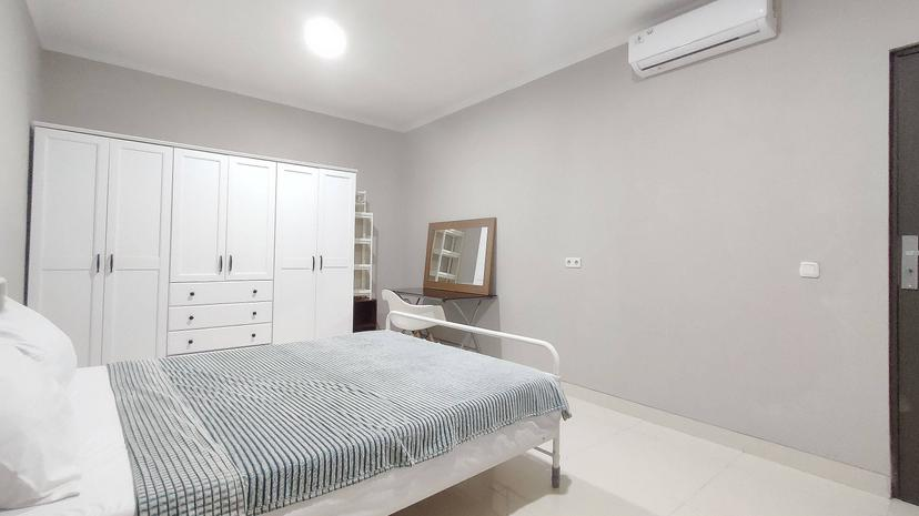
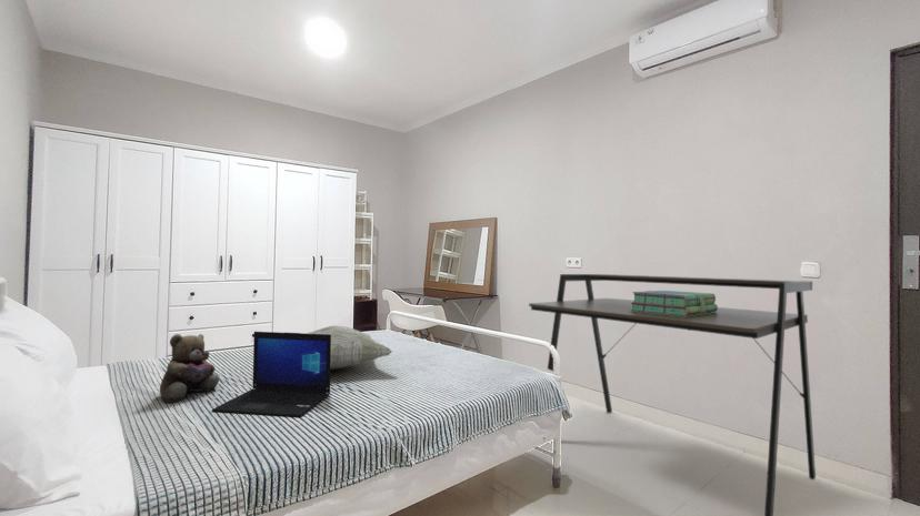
+ desk (663, 326)
+ stack of books (673, 301)
+ decorative pillow (336, 346)
+ laptop (276, 371)
+ teddy bear (184, 363)
